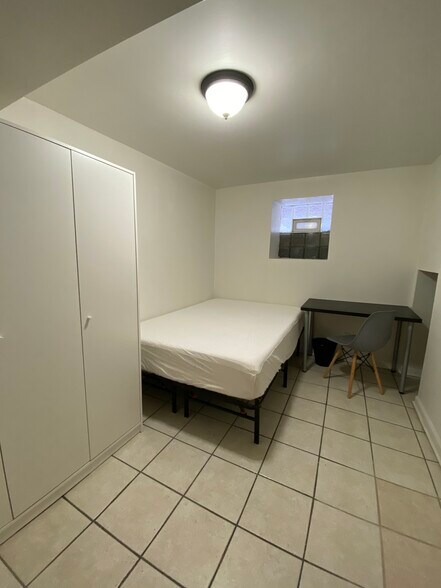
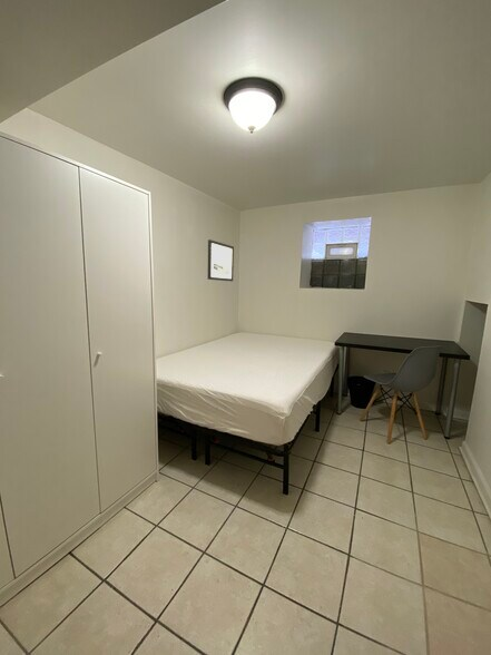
+ wall art (220, 262)
